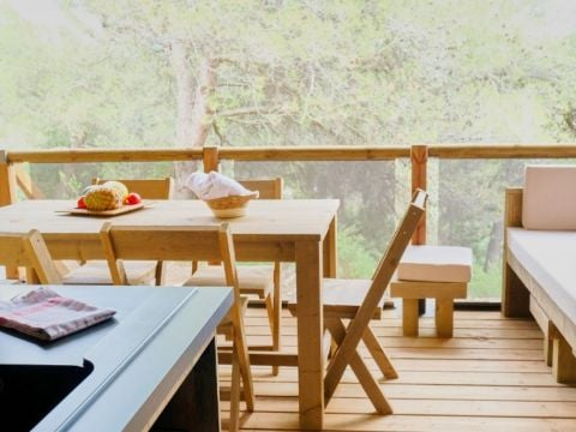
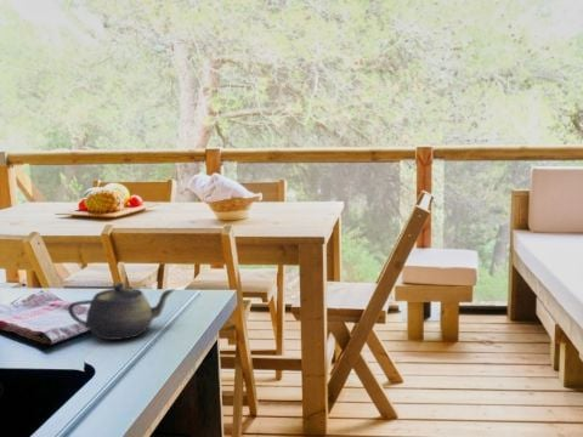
+ teapot (123, 308)
